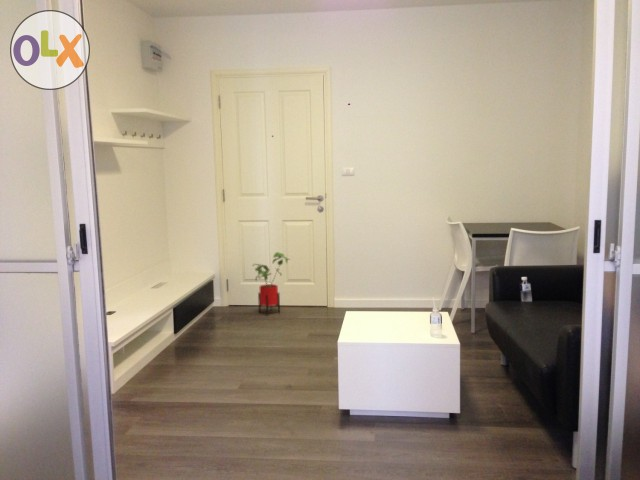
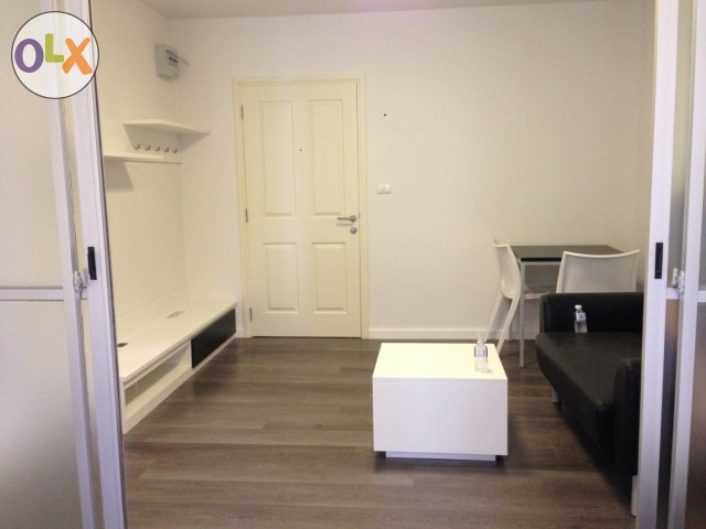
- house plant (270, 282)
